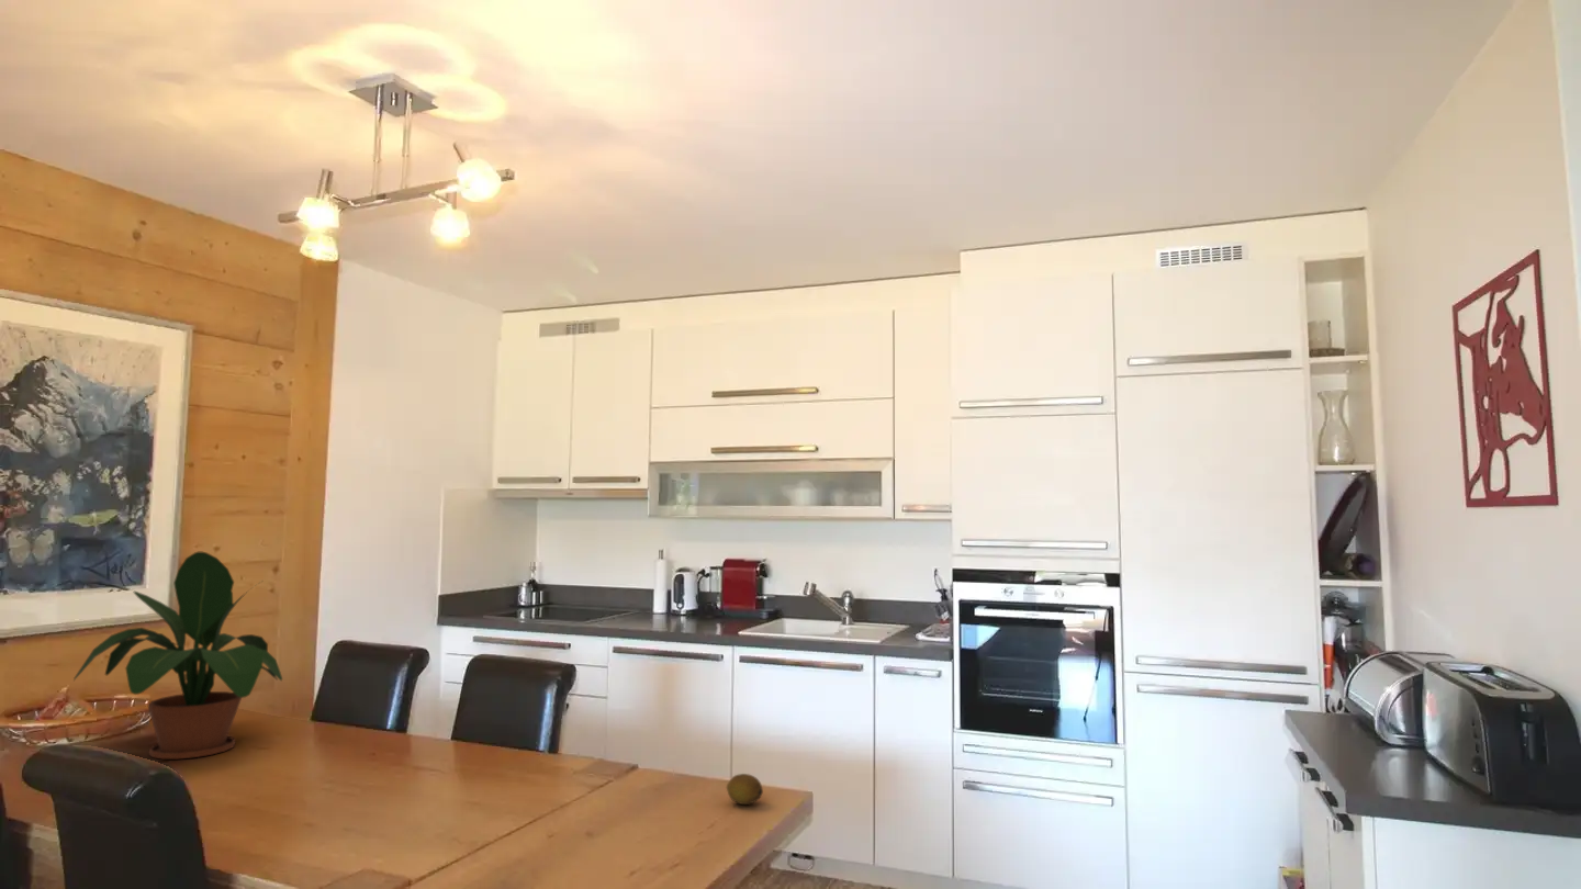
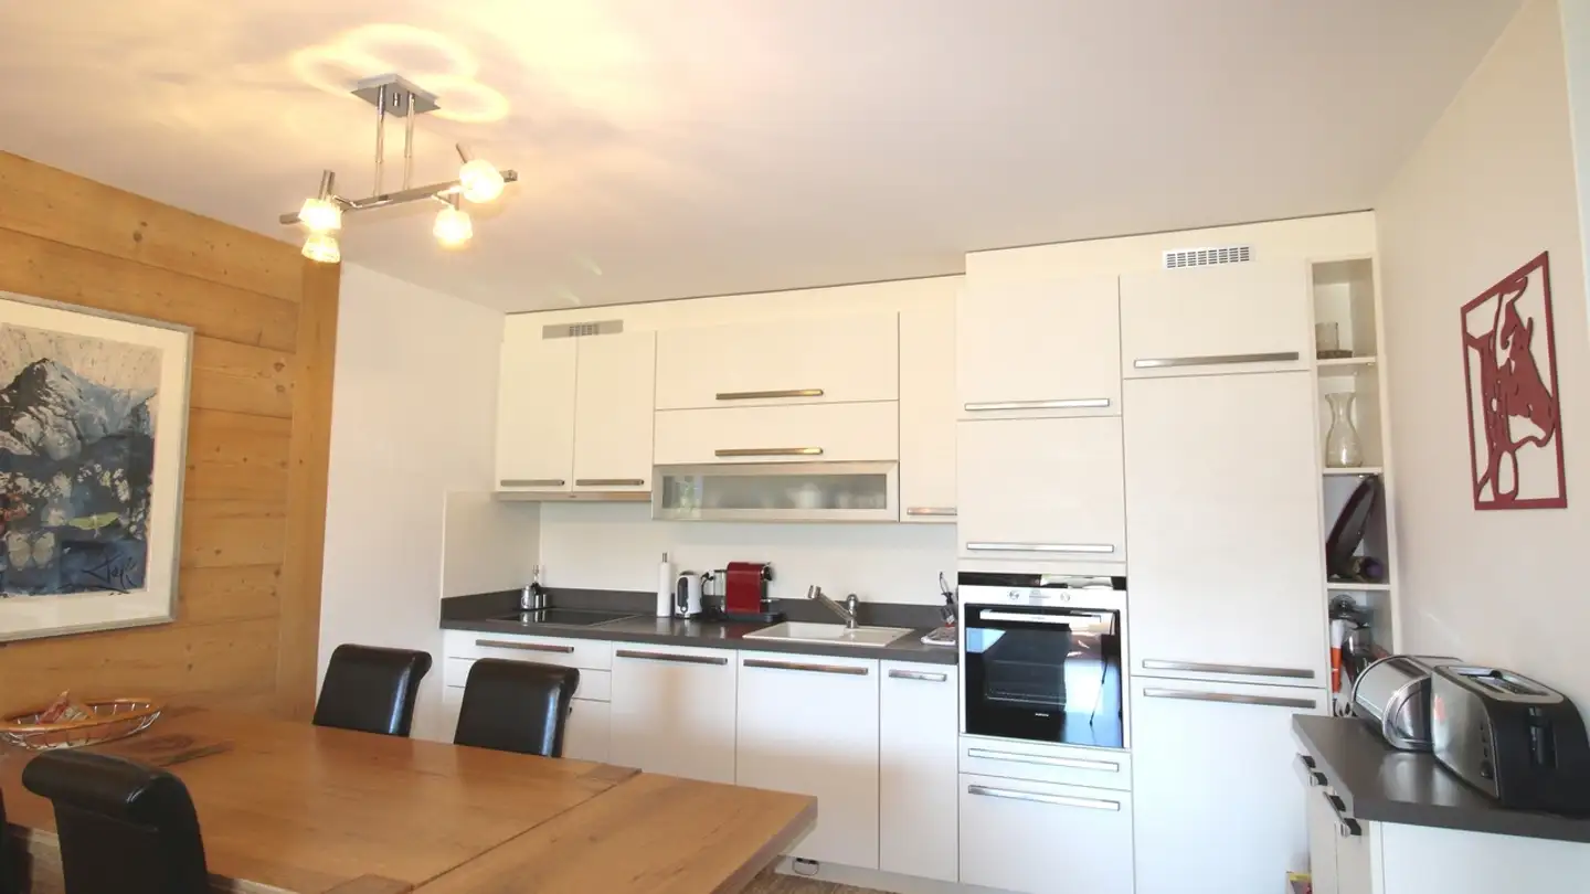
- potted plant (192, 649)
- fruit (743, 788)
